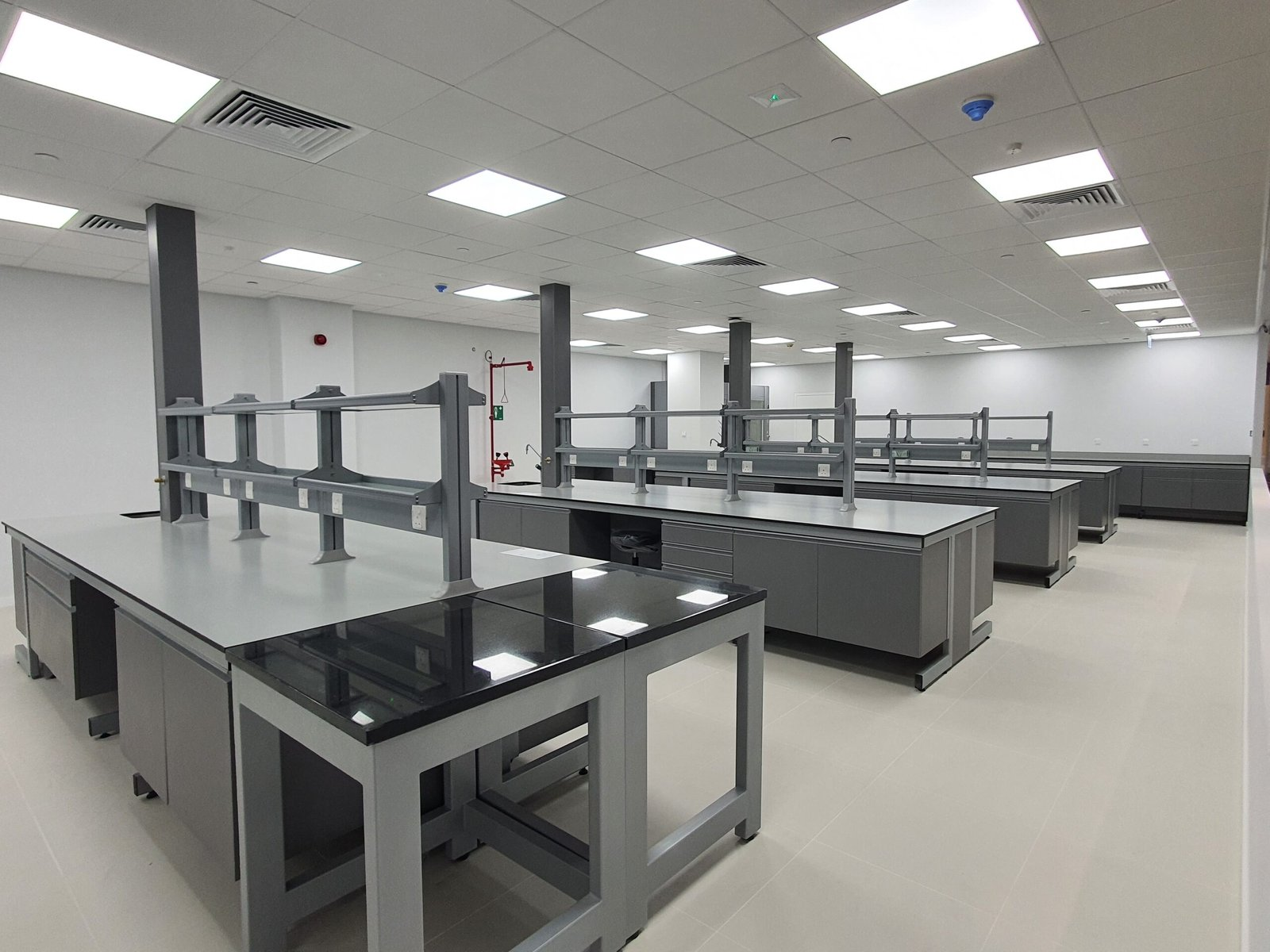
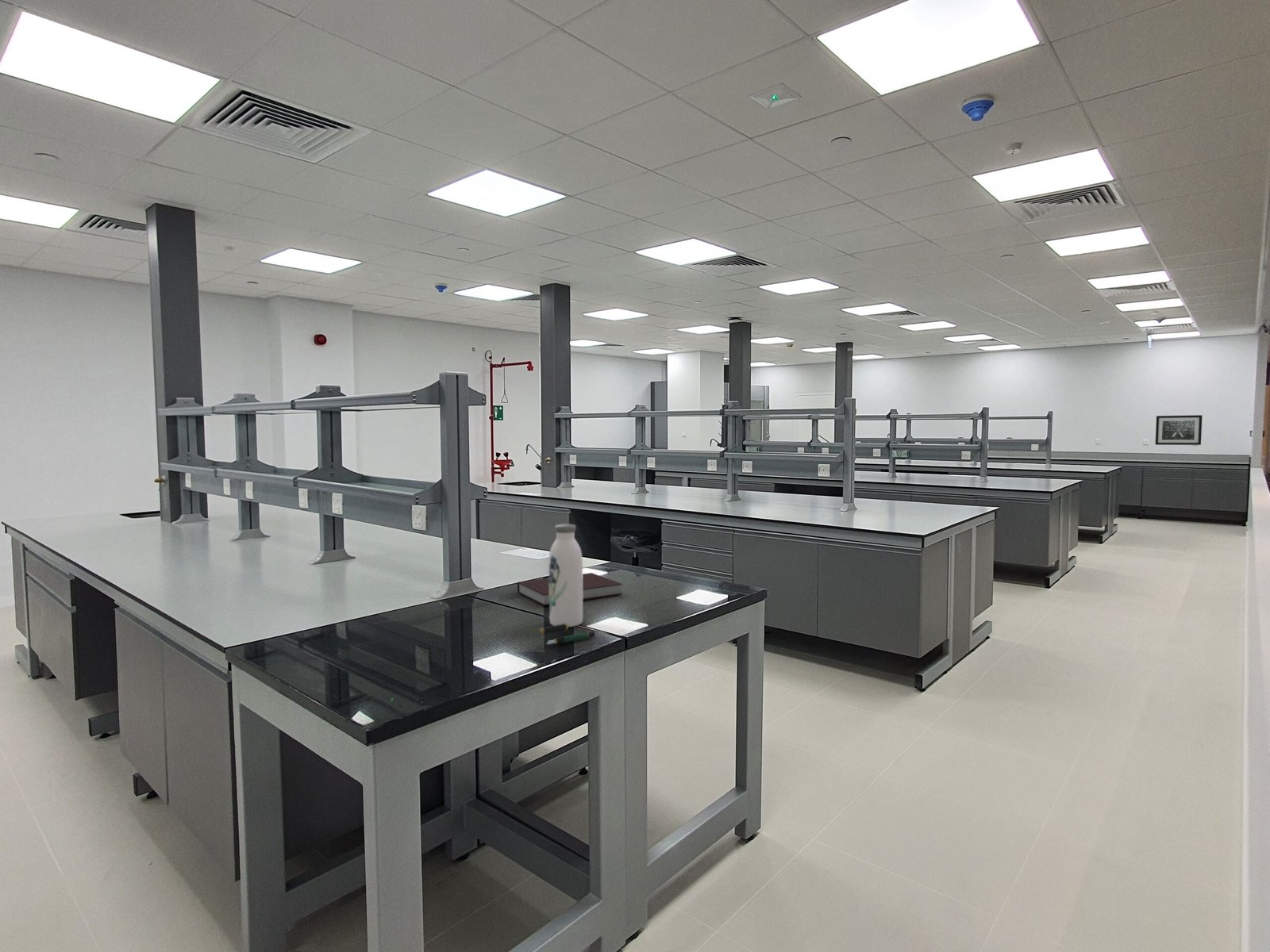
+ notebook (583, 588)
+ wall art (1178, 430)
+ pen (567, 629)
+ water bottle (565, 574)
